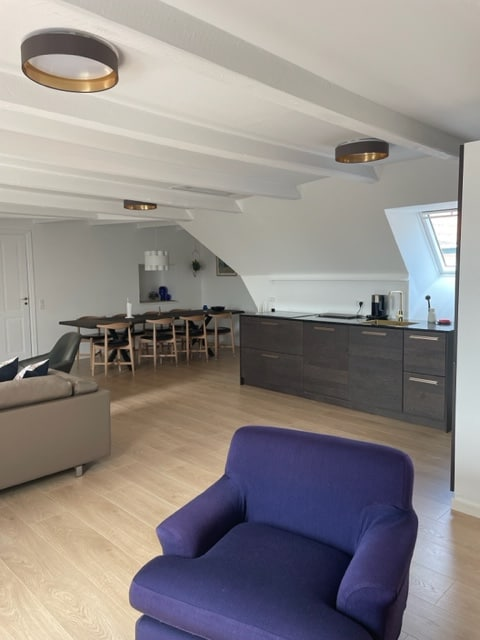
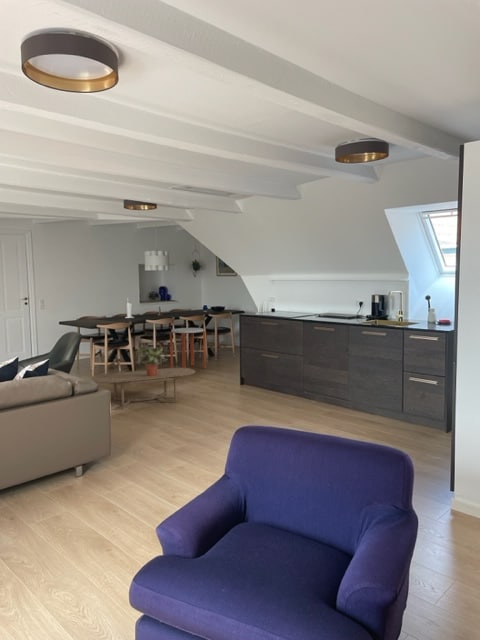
+ coffee table (145, 382)
+ side table (191, 348)
+ potted plant (151, 359)
